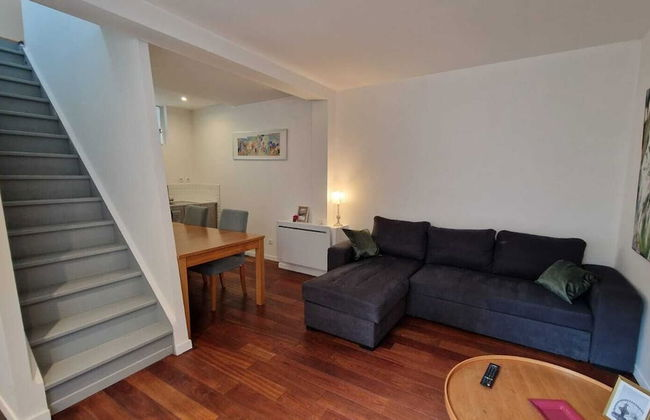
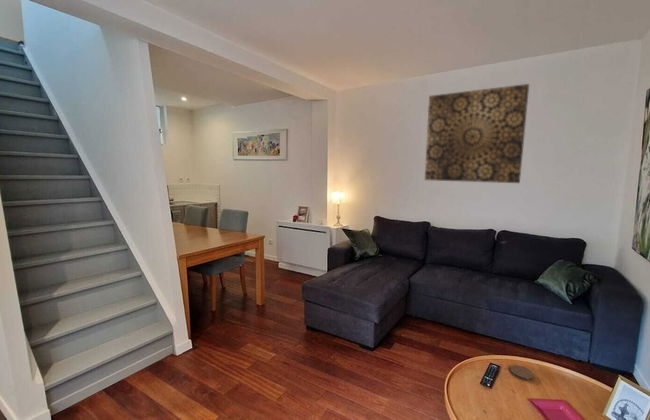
+ coaster (521, 372)
+ wall art (471, 137)
